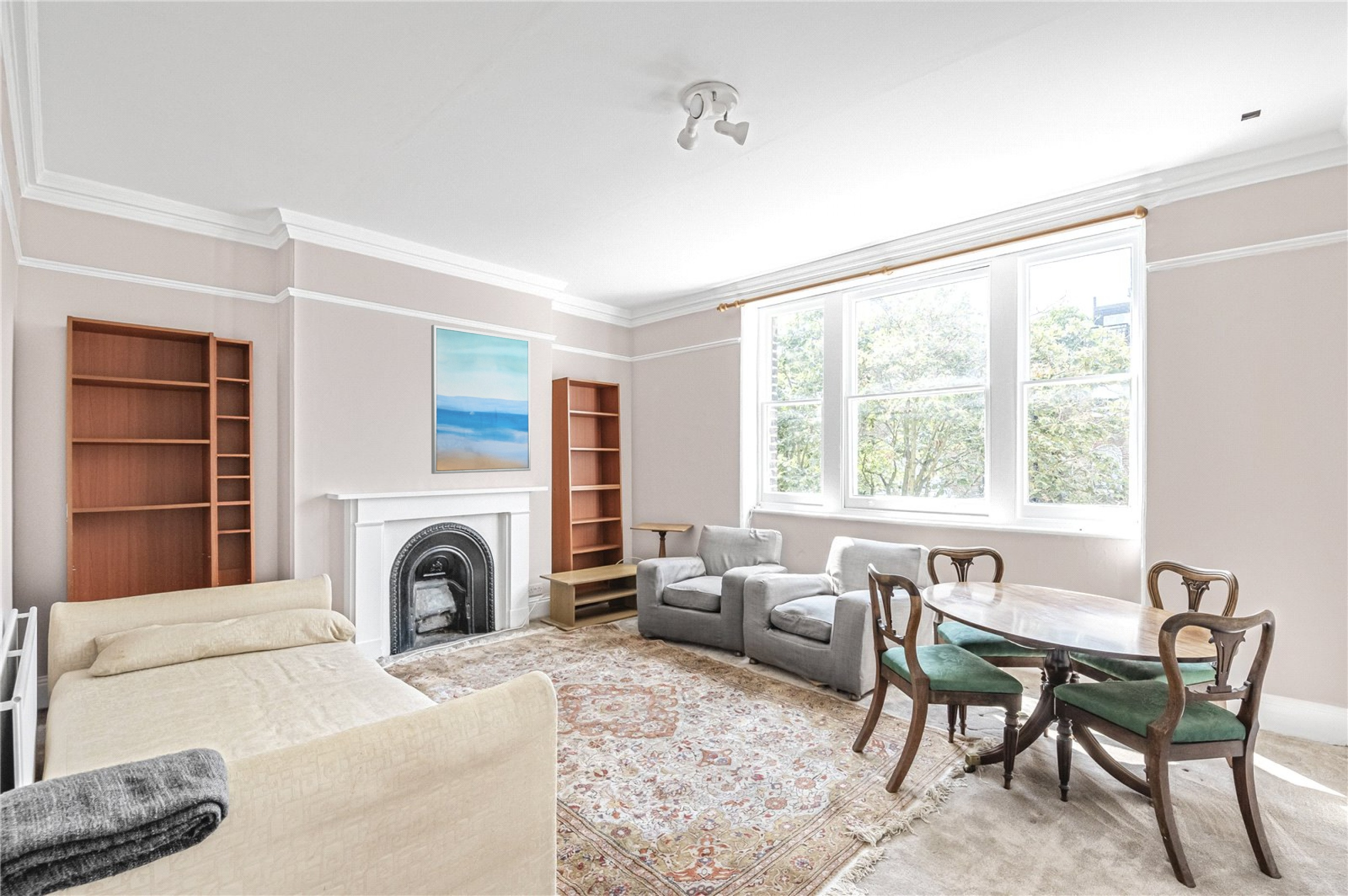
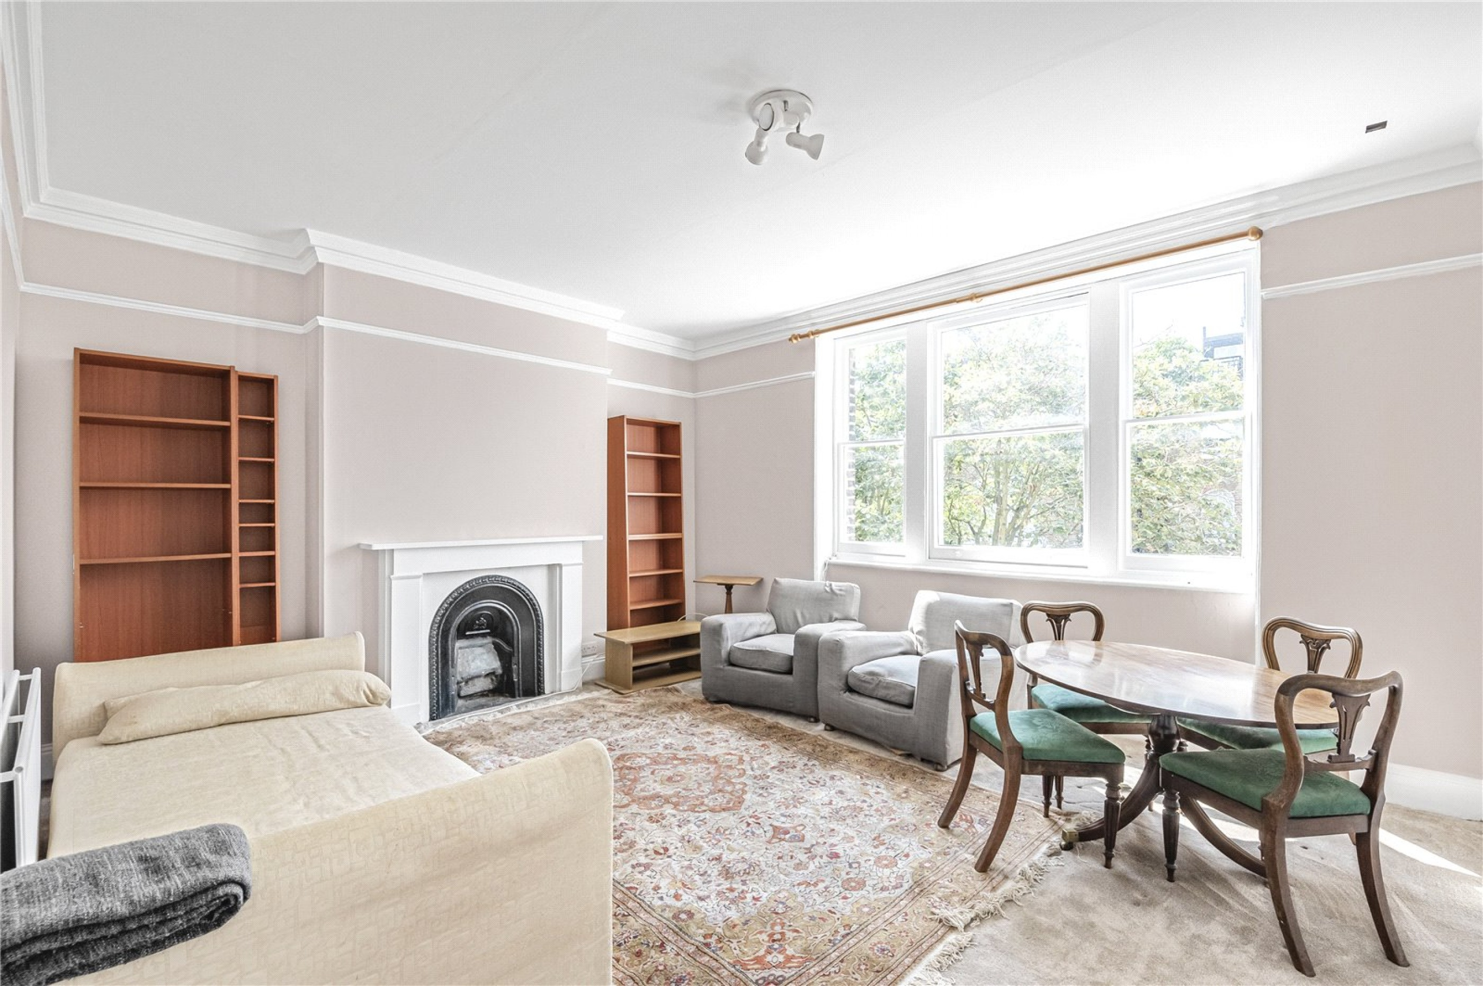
- wall art (483, 402)
